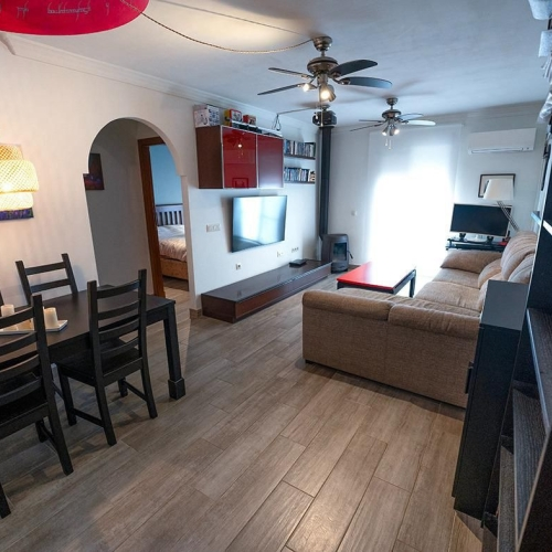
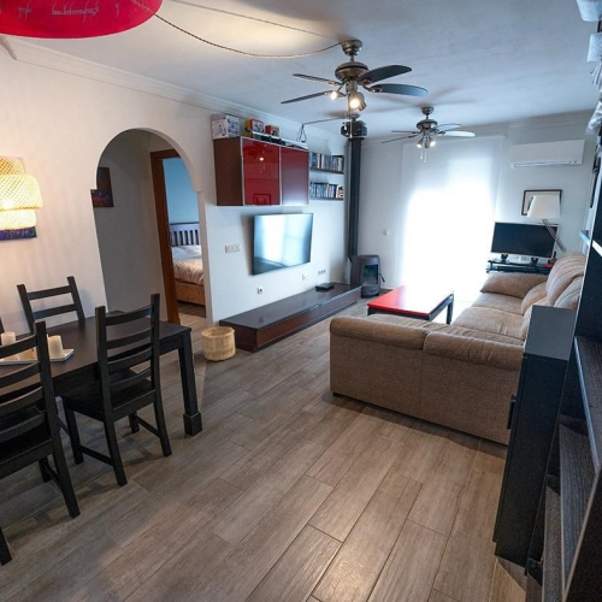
+ wooden bucket (218, 343)
